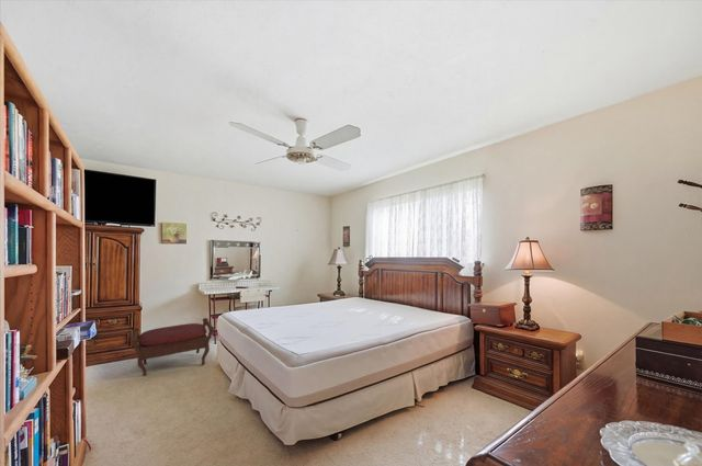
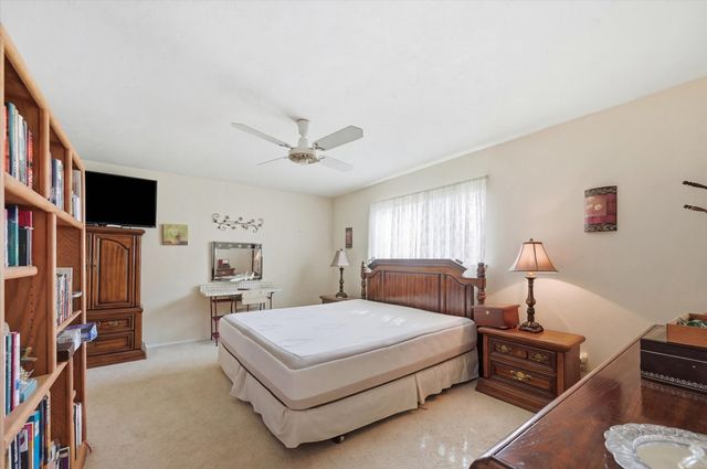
- bench (173, 345)
